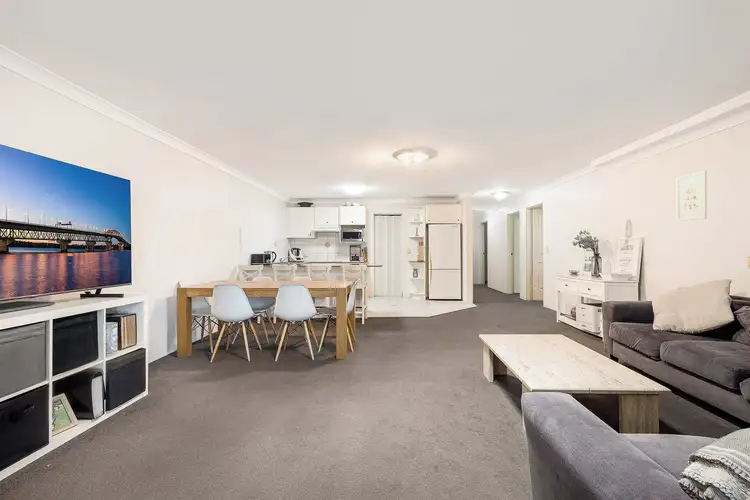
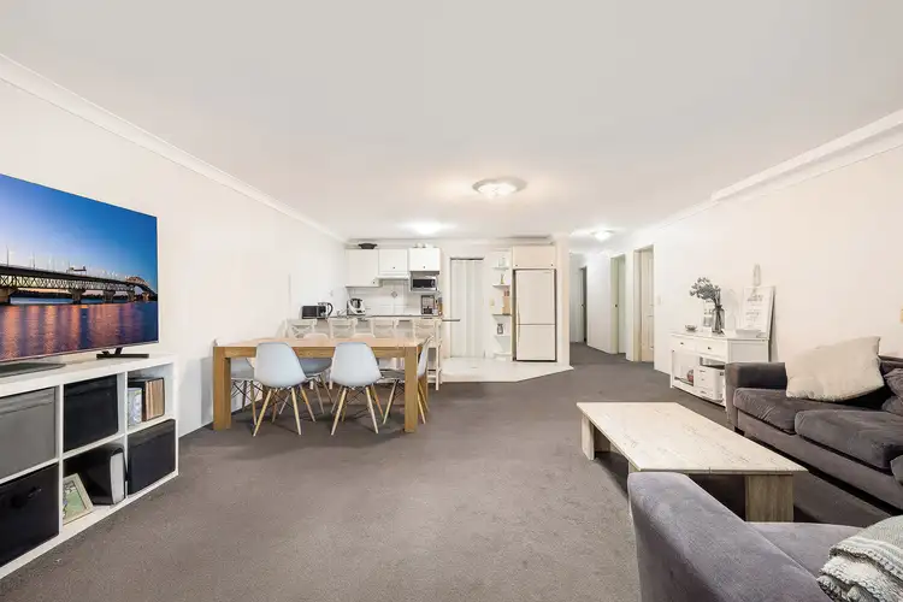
- wall art (690, 197)
